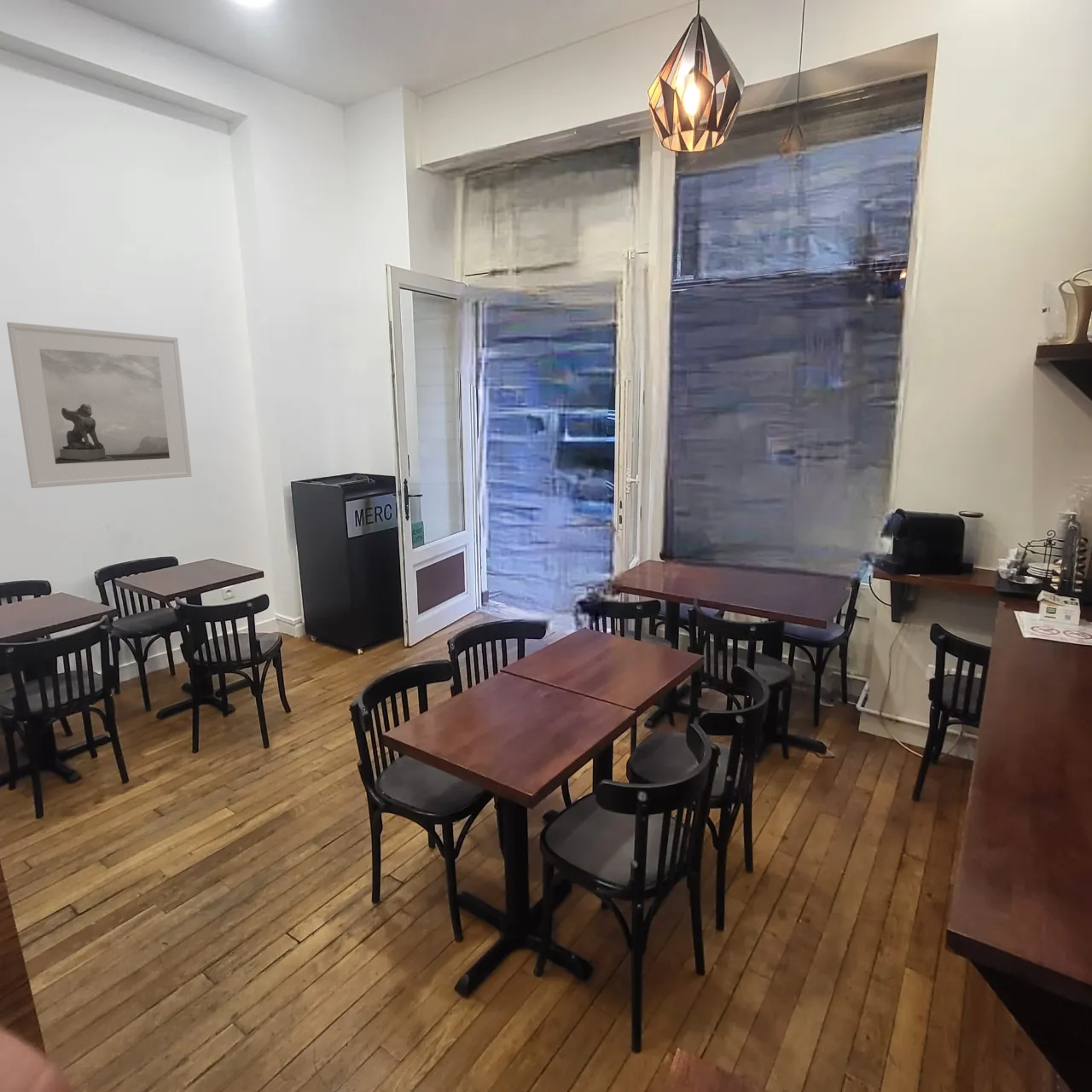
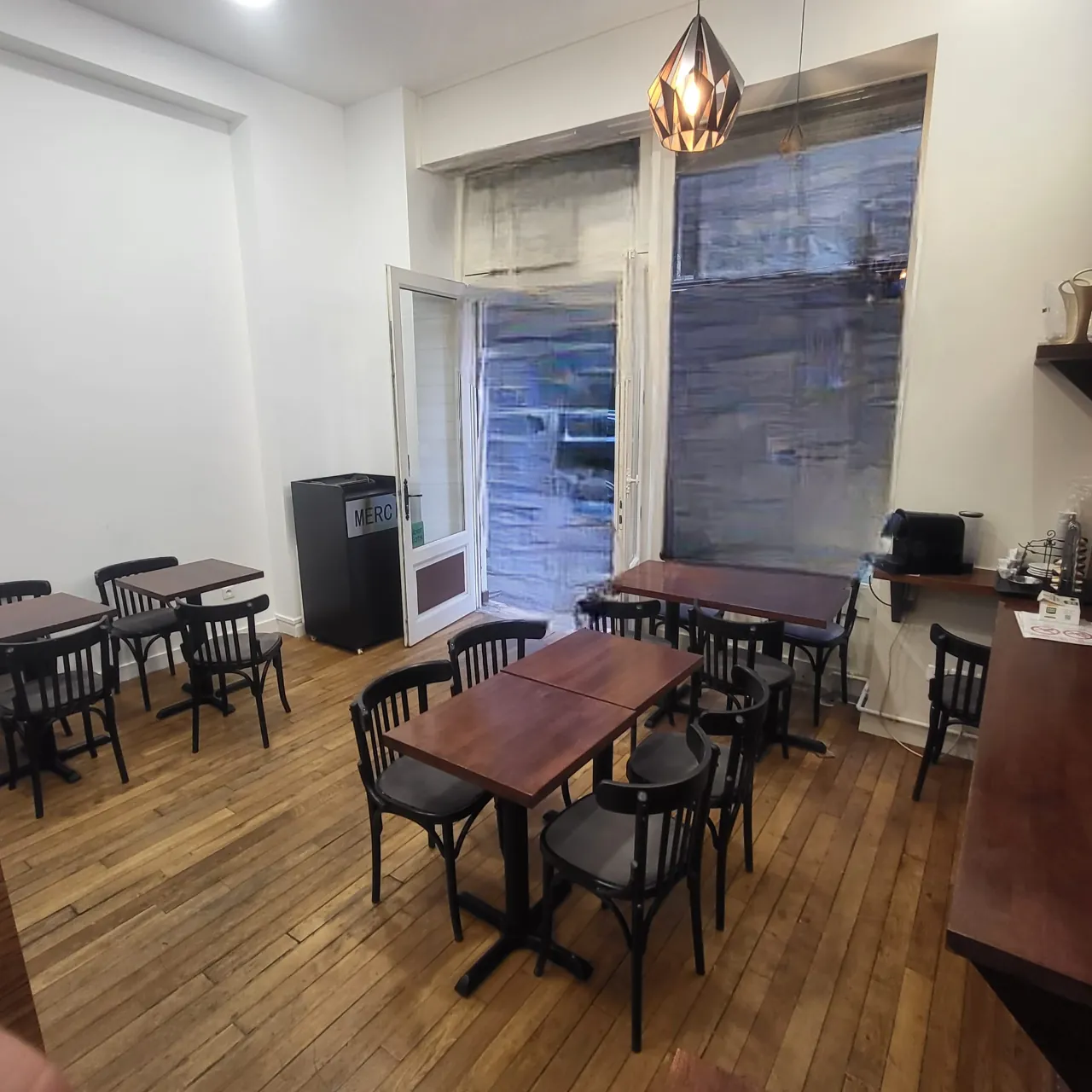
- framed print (108, 407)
